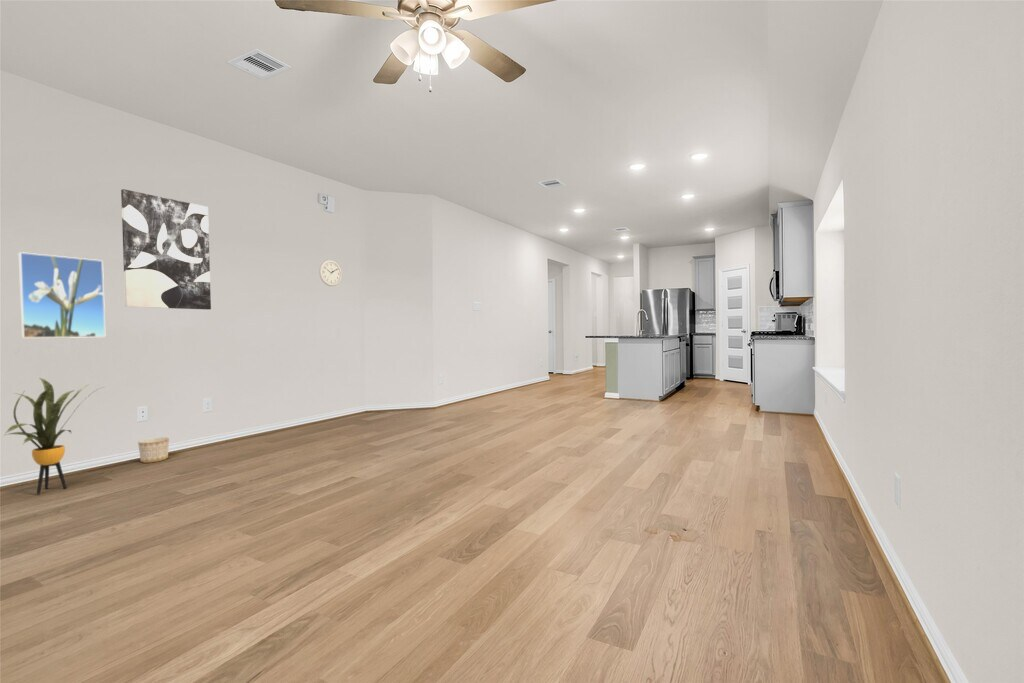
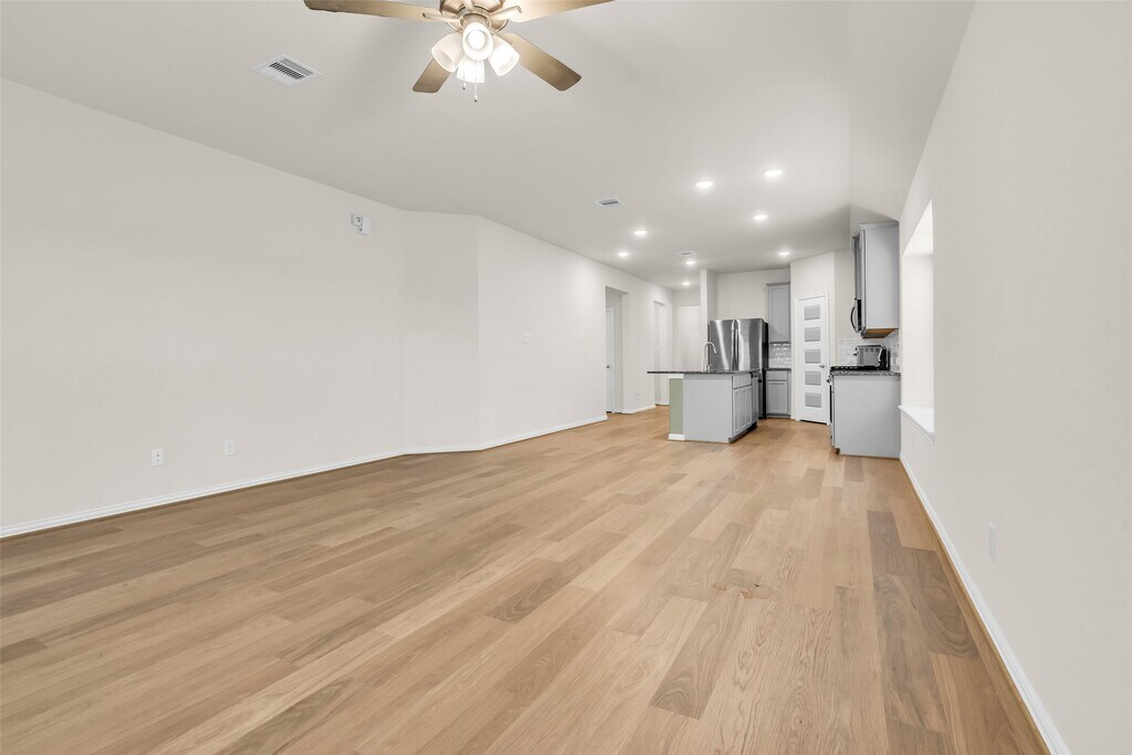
- house plant (53, 433)
- wall clock (331, 273)
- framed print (64, 297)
- wall art (169, 253)
- planter (154, 450)
